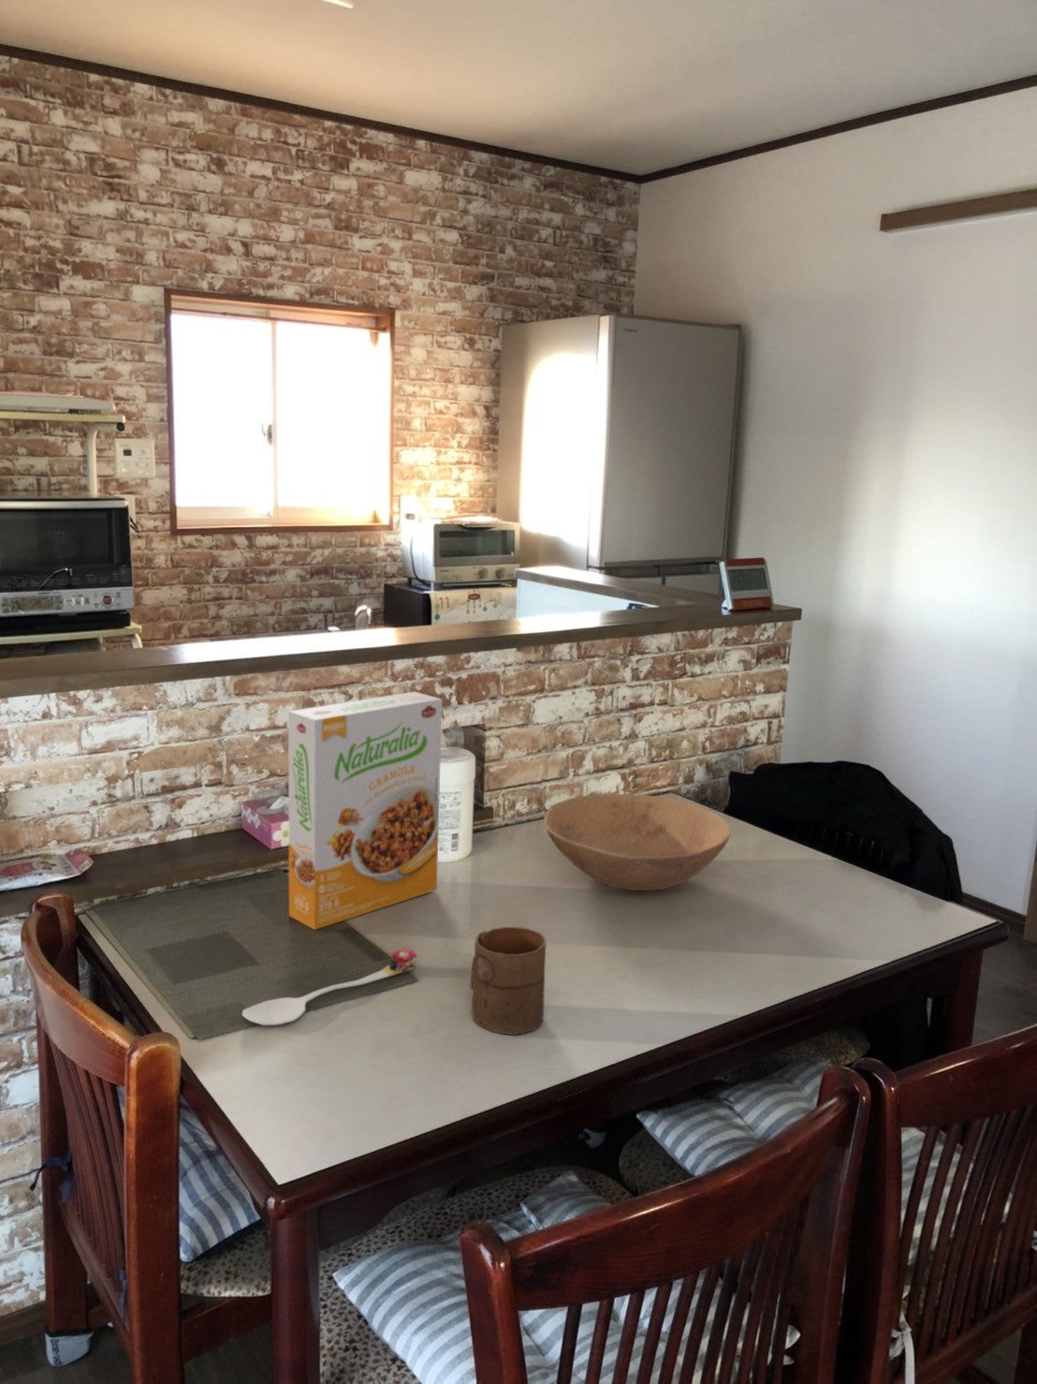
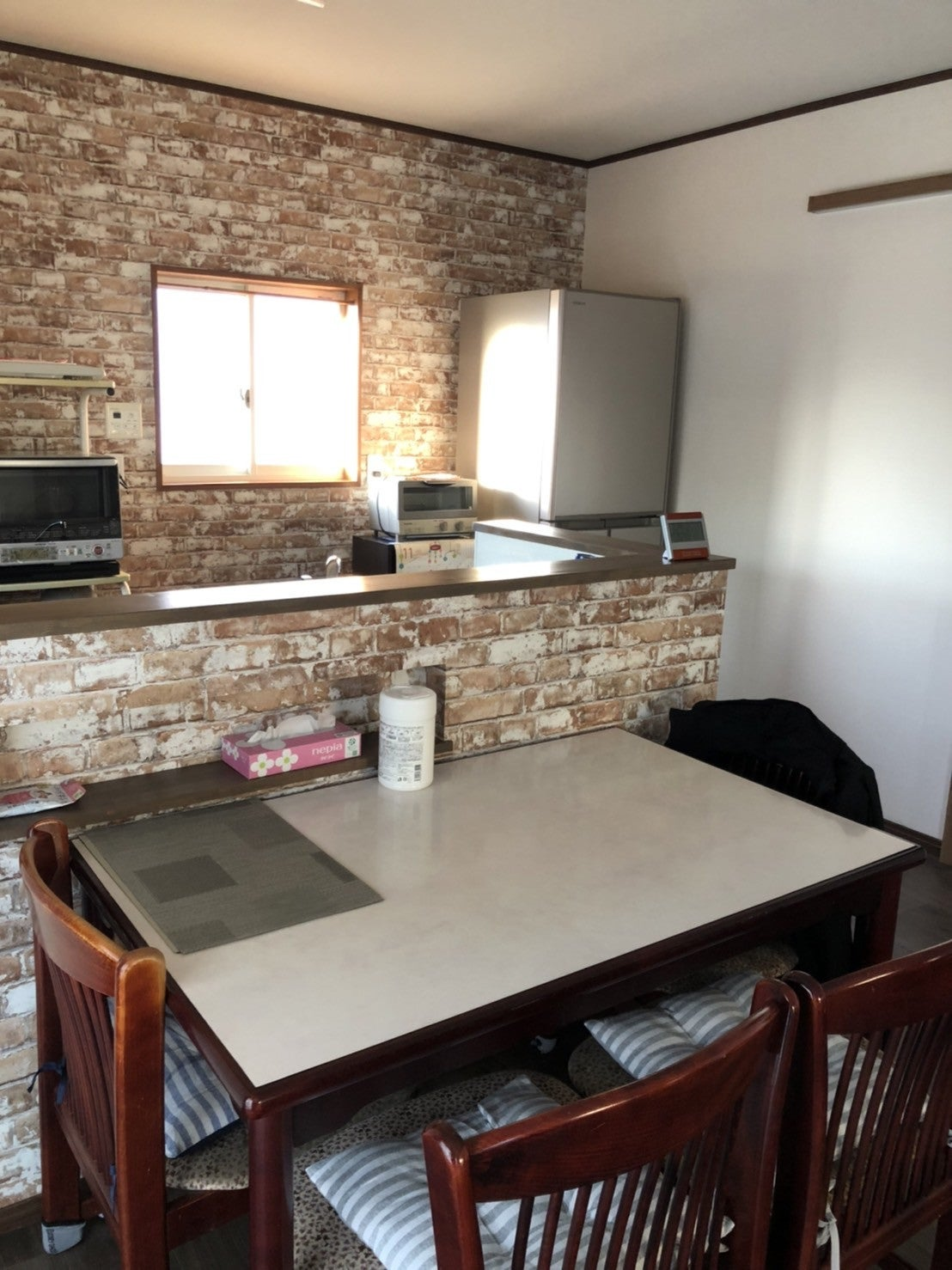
- bowl (635, 850)
- cup (508, 978)
- spoon (334, 985)
- cereal box (366, 805)
